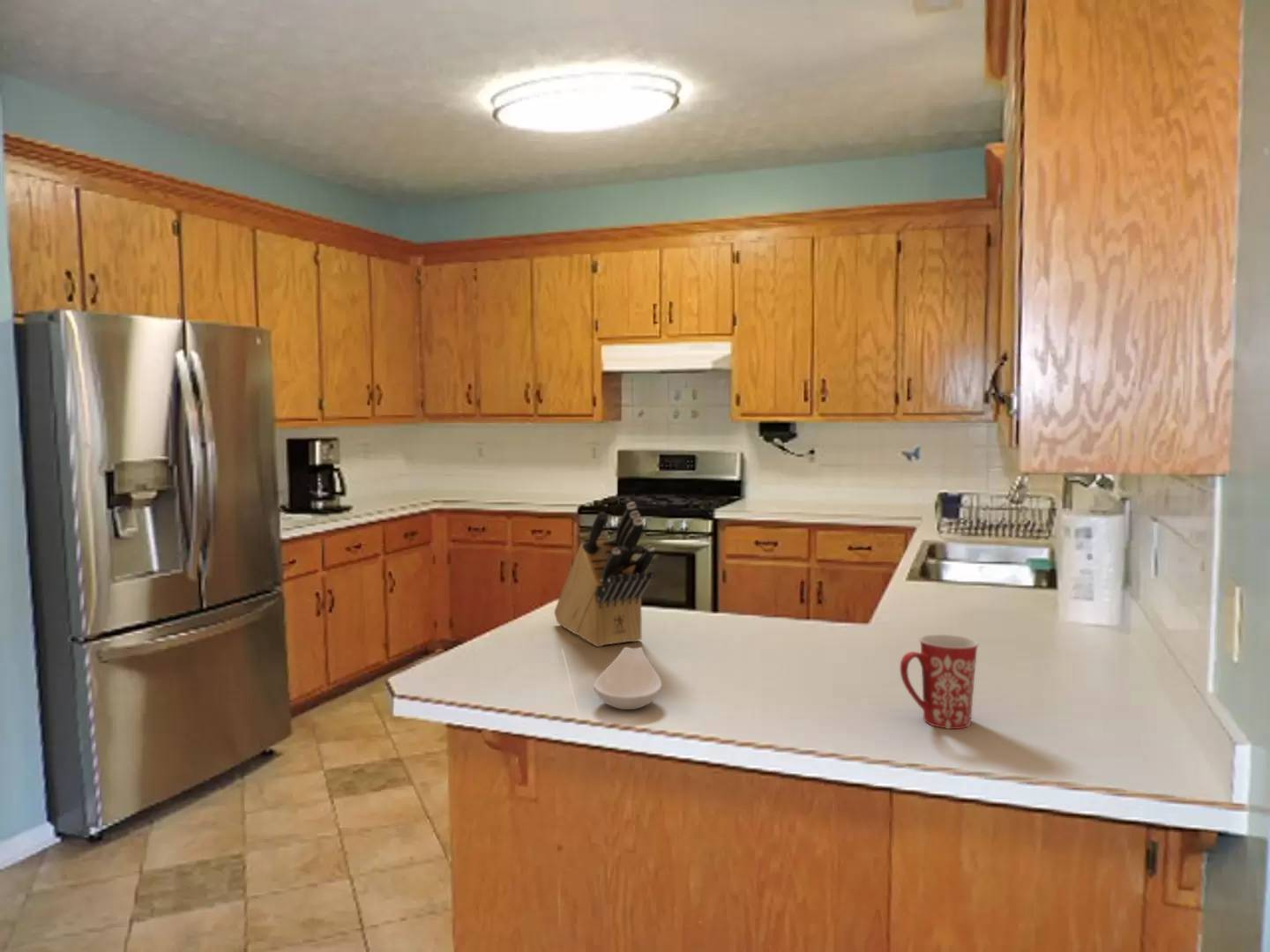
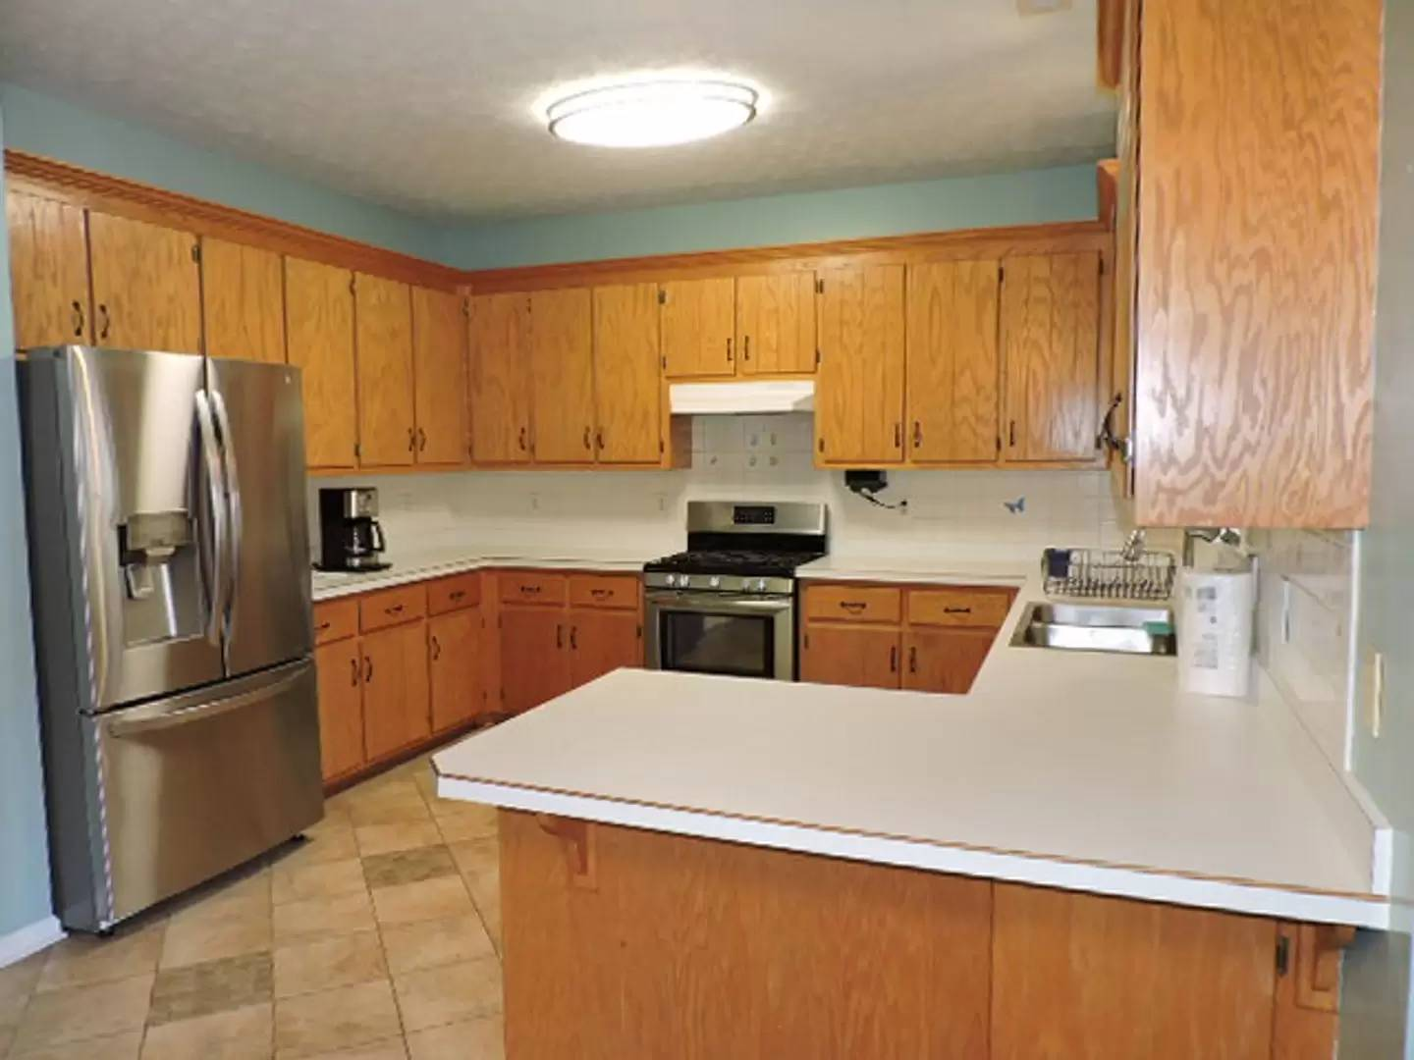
- knife block (602, 568)
- spoon rest (630, 674)
- mug (937, 681)
